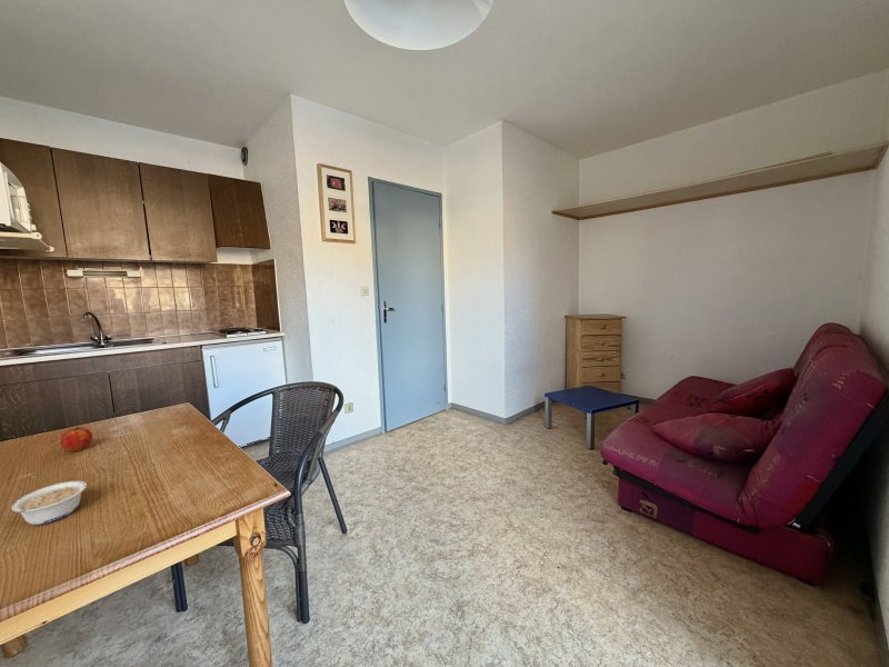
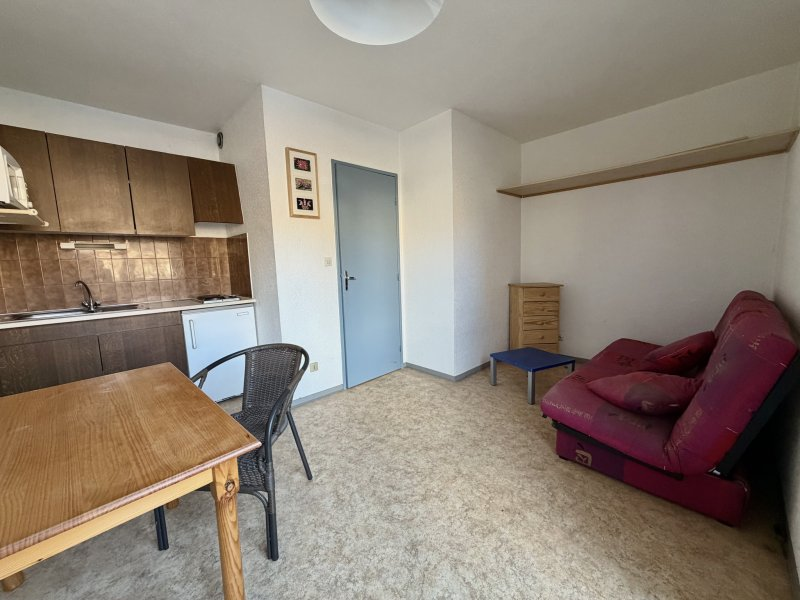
- legume (51, 502)
- fruit (76, 438)
